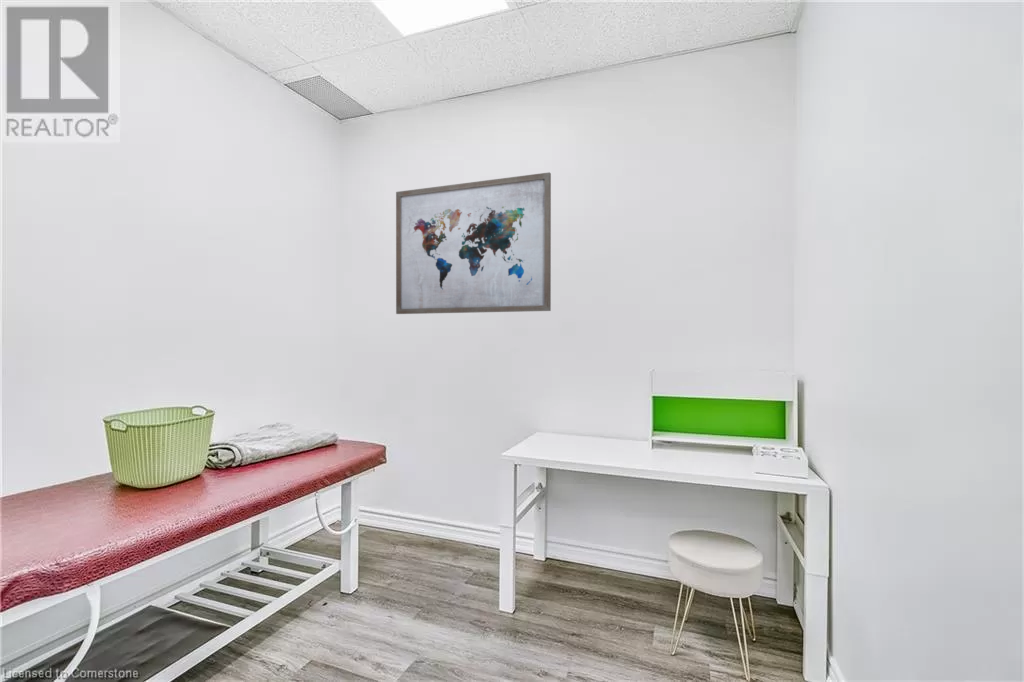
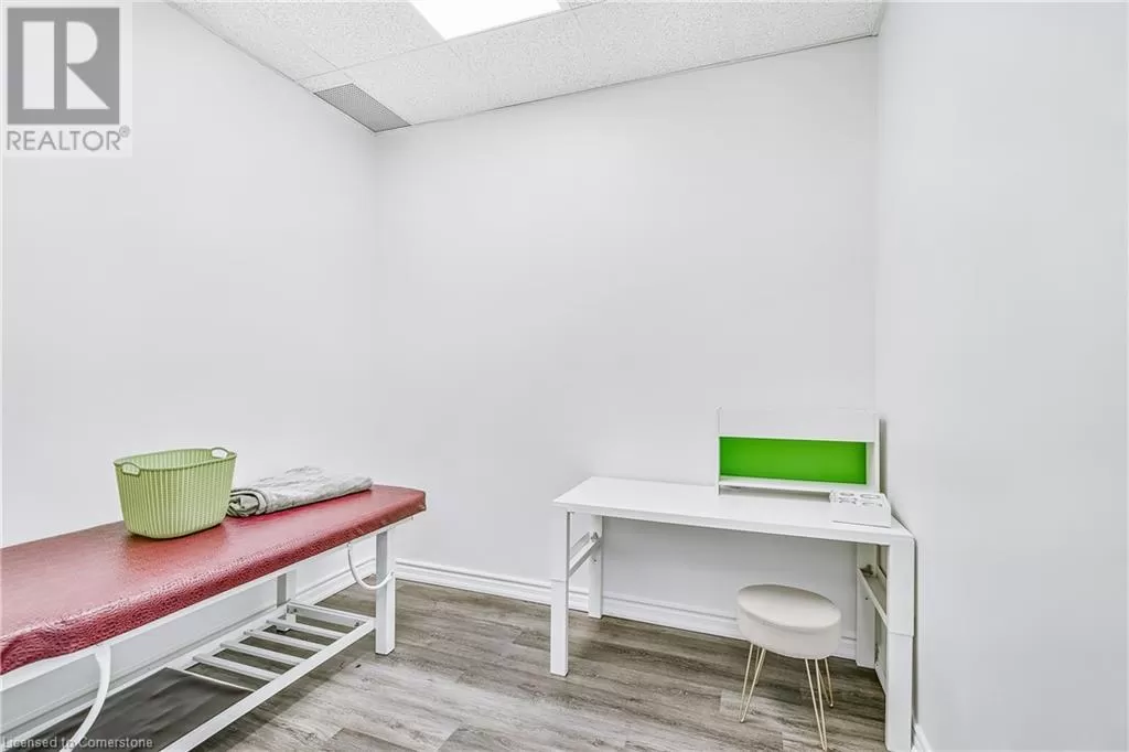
- wall art (468, 247)
